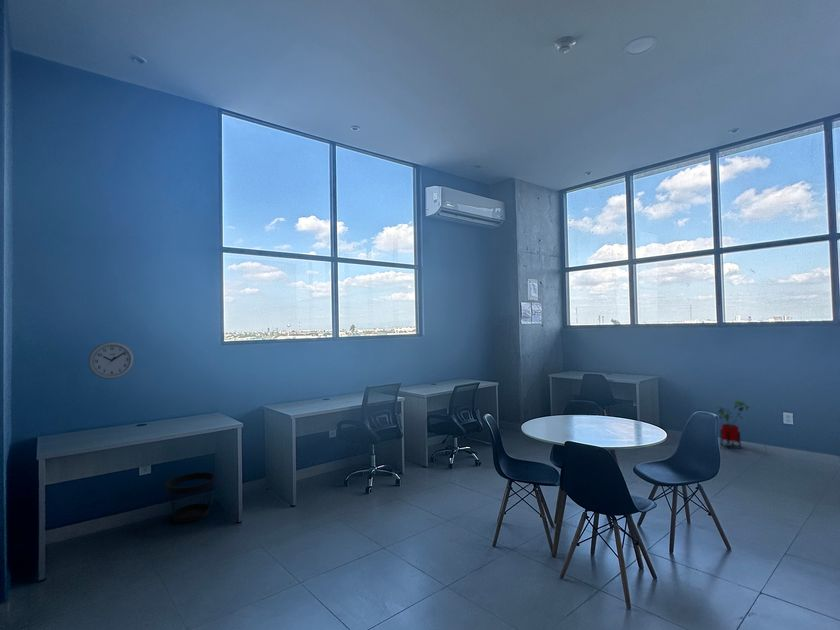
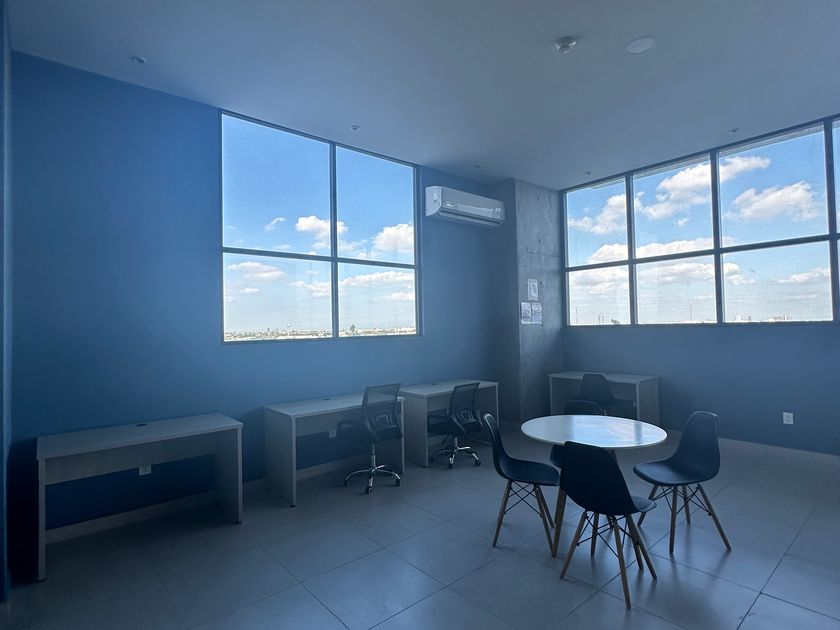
- wastebasket (190, 497)
- house plant (732, 424)
- wall clock (111, 360)
